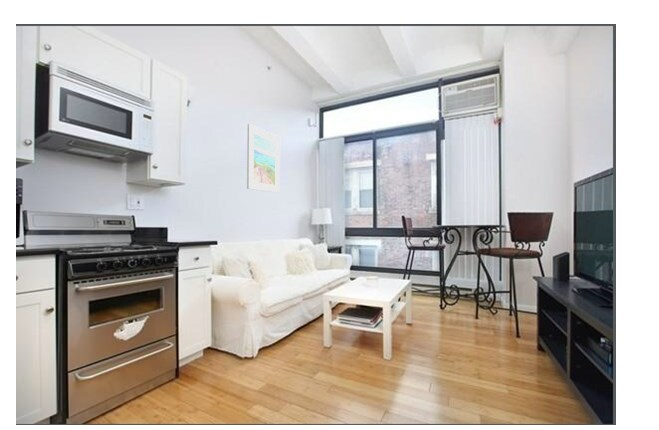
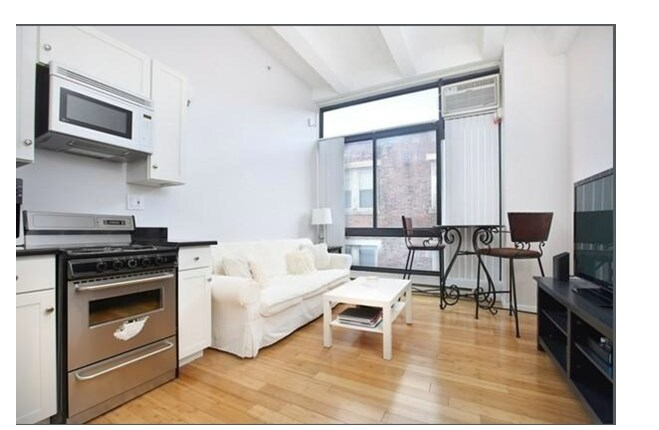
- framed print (264, 160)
